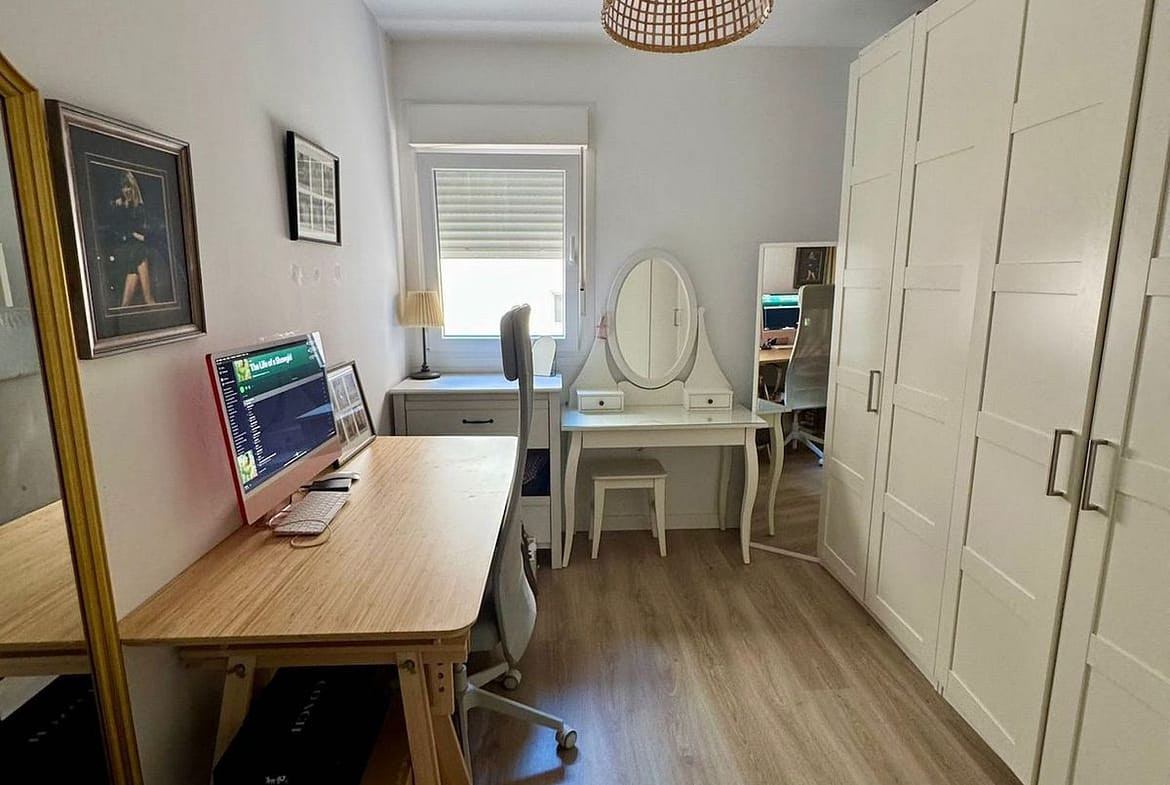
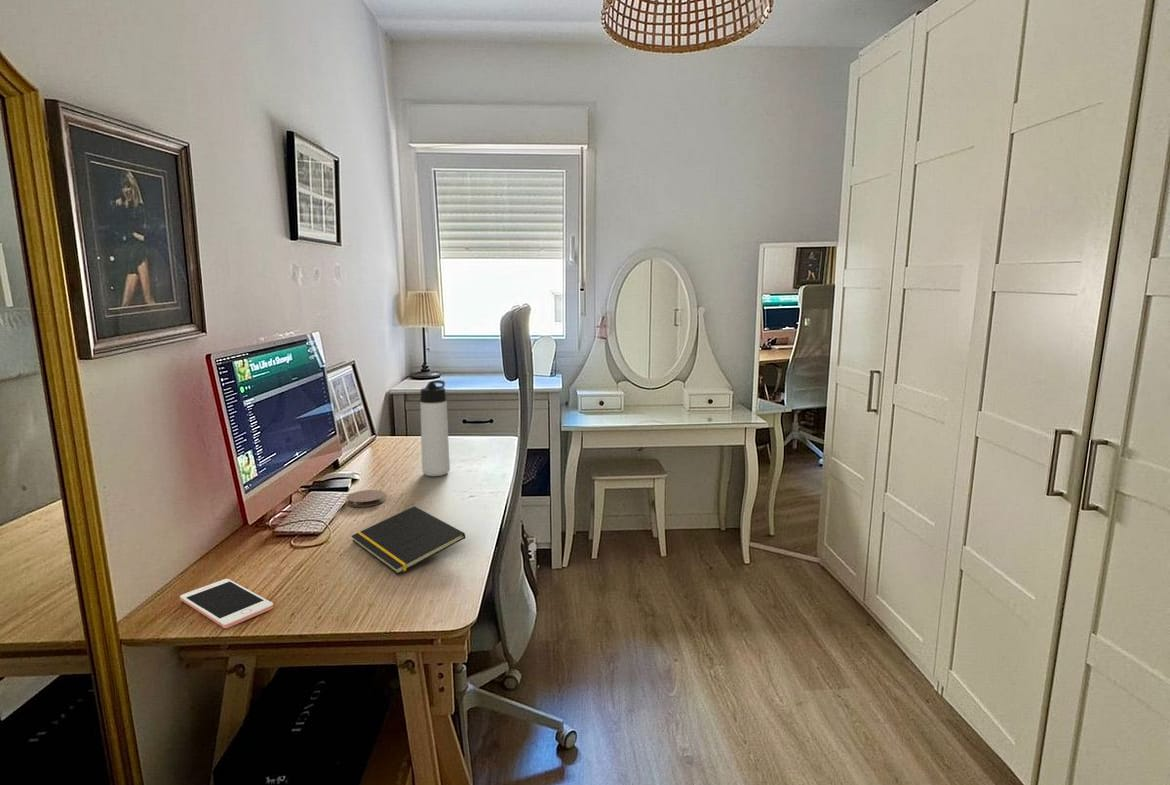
+ thermos bottle (435, 427)
+ coaster (366, 498)
+ notepad (407, 536)
+ cell phone (226, 601)
